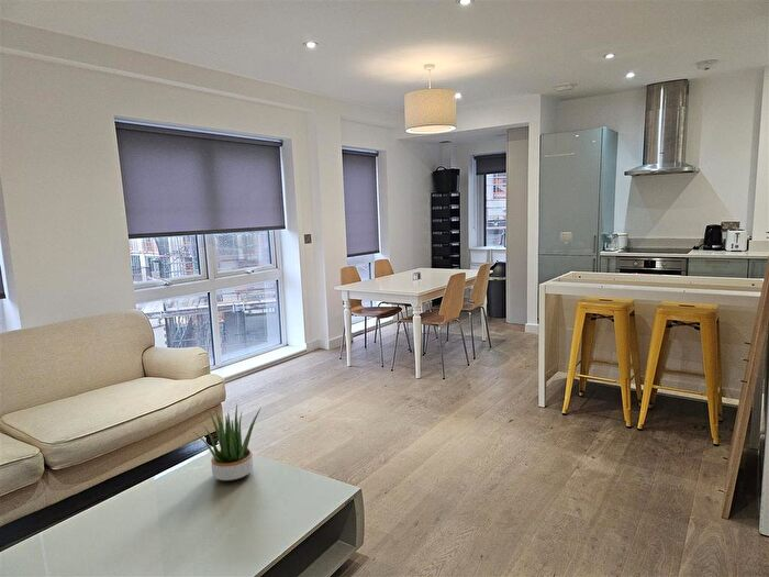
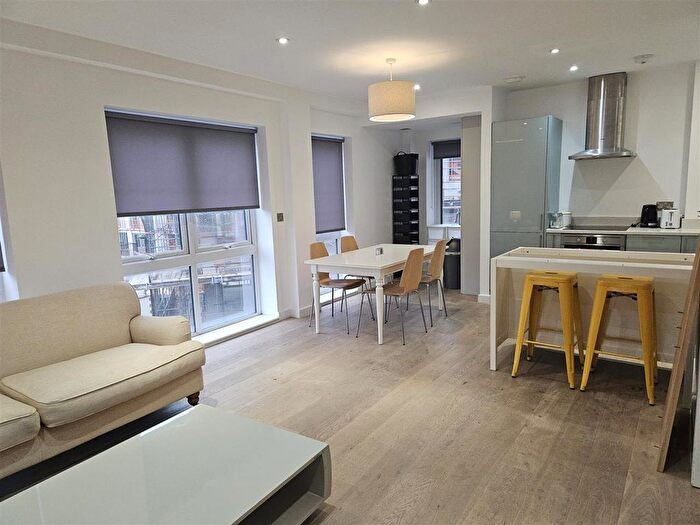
- potted plant (231, 442)
